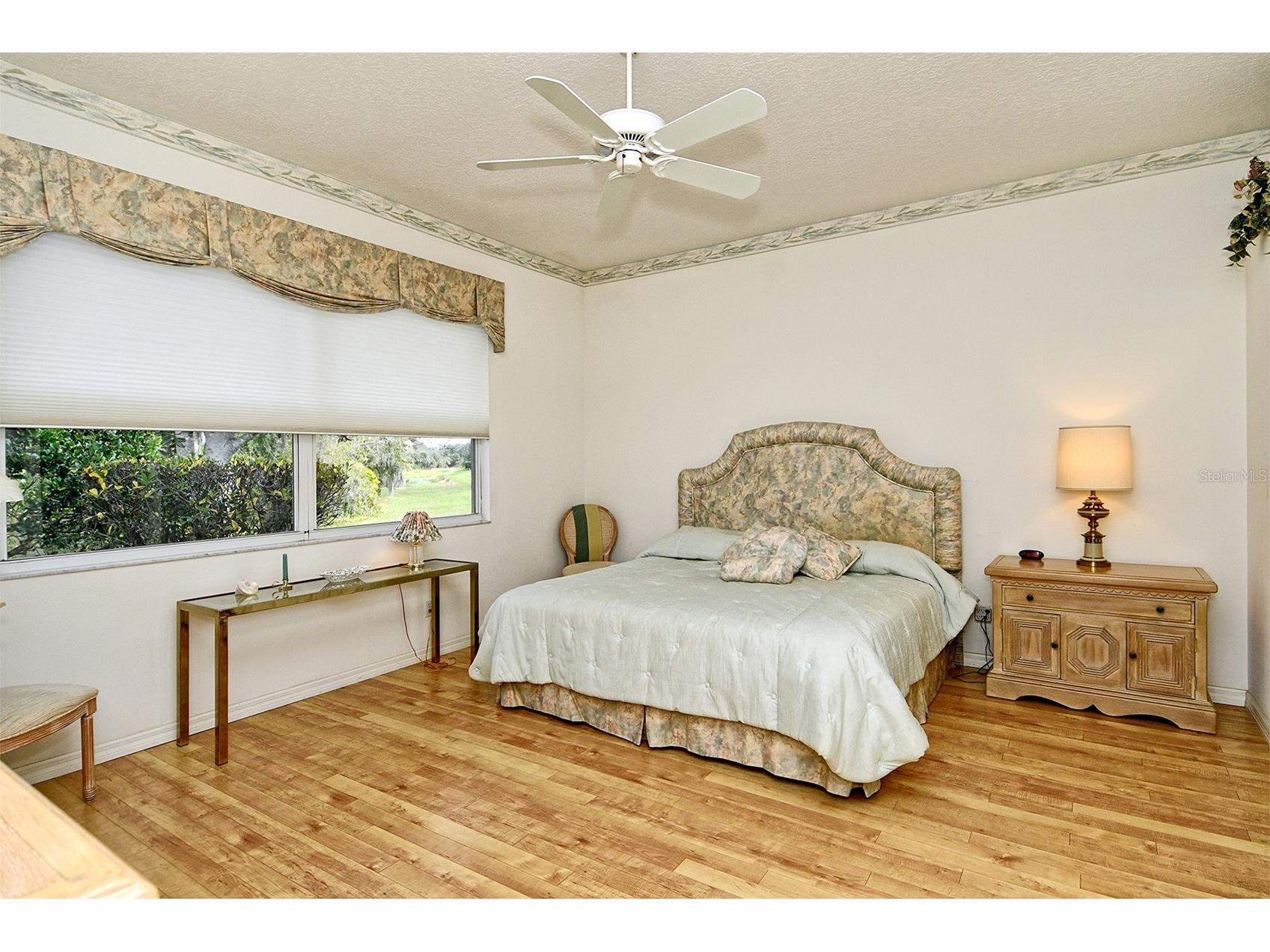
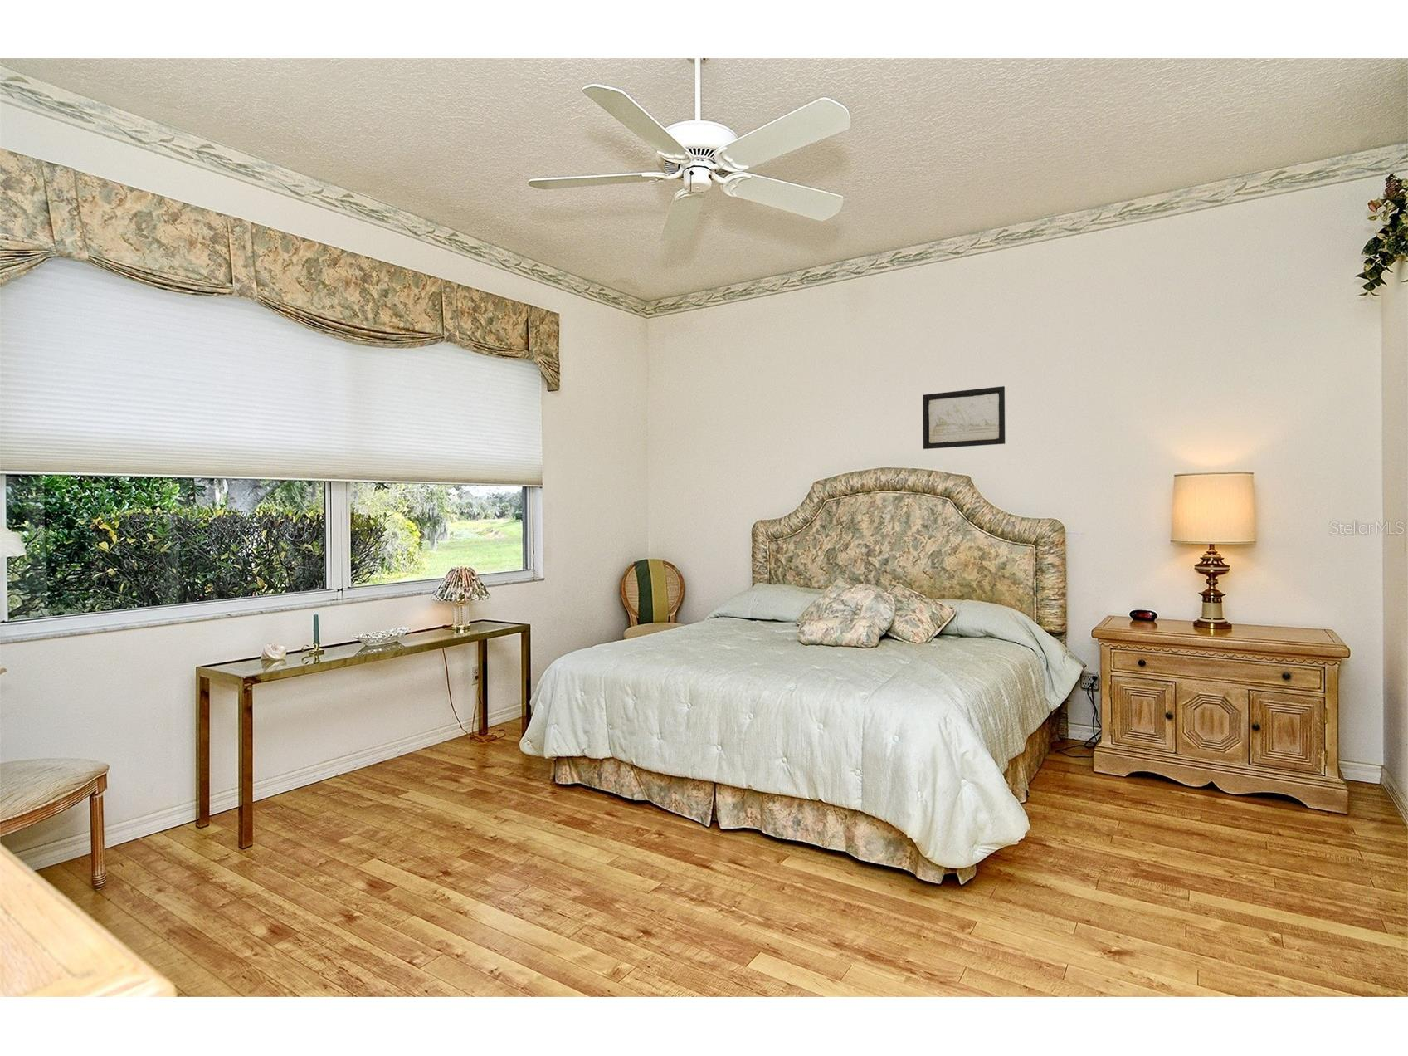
+ wall art (962, 418)
